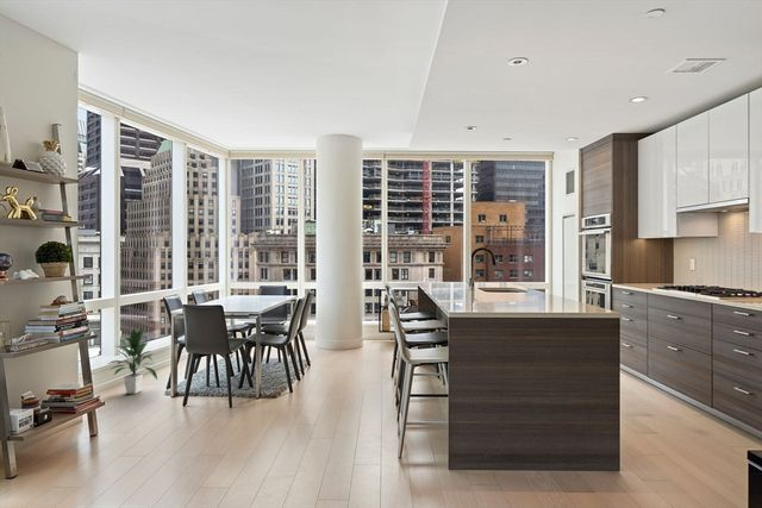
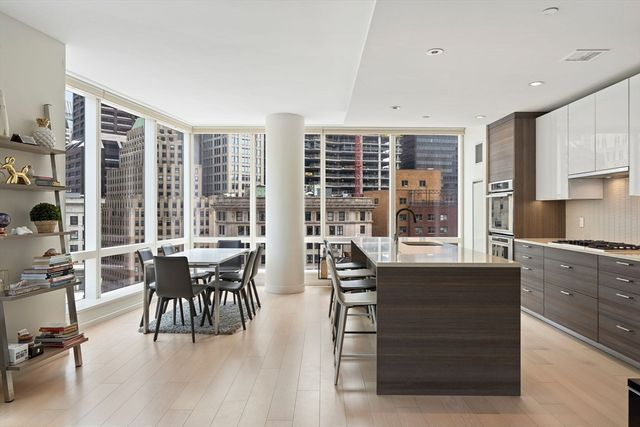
- indoor plant (135, 360)
